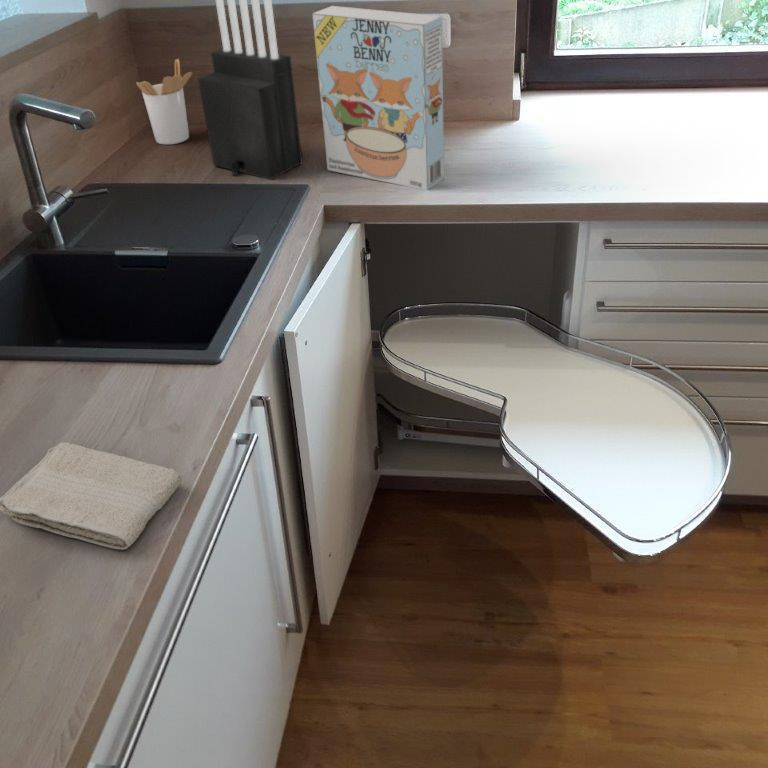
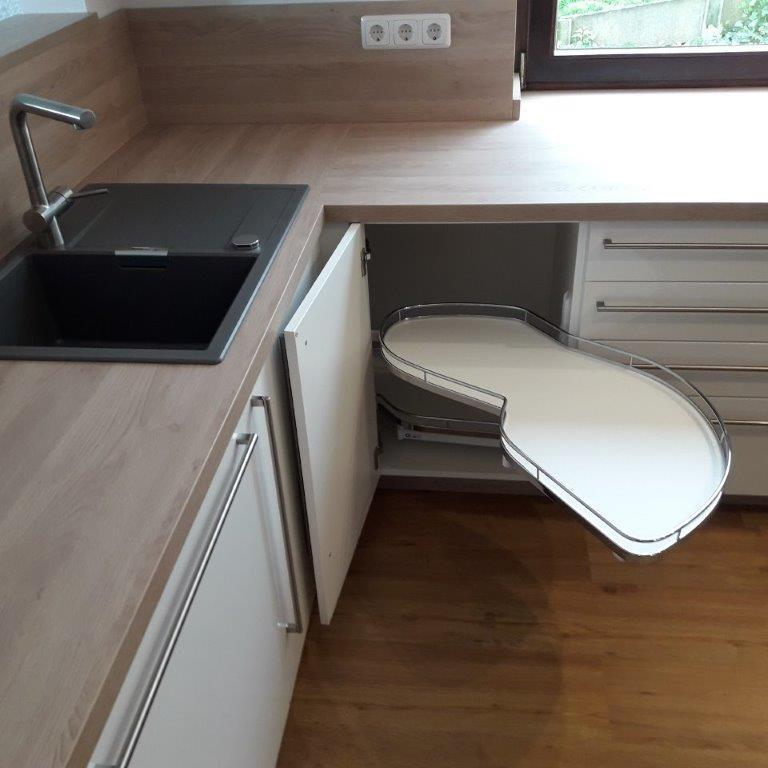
- knife block (242, 87)
- utensil holder (171, 104)
- washcloth (90, 491)
- cereal box (380, 99)
